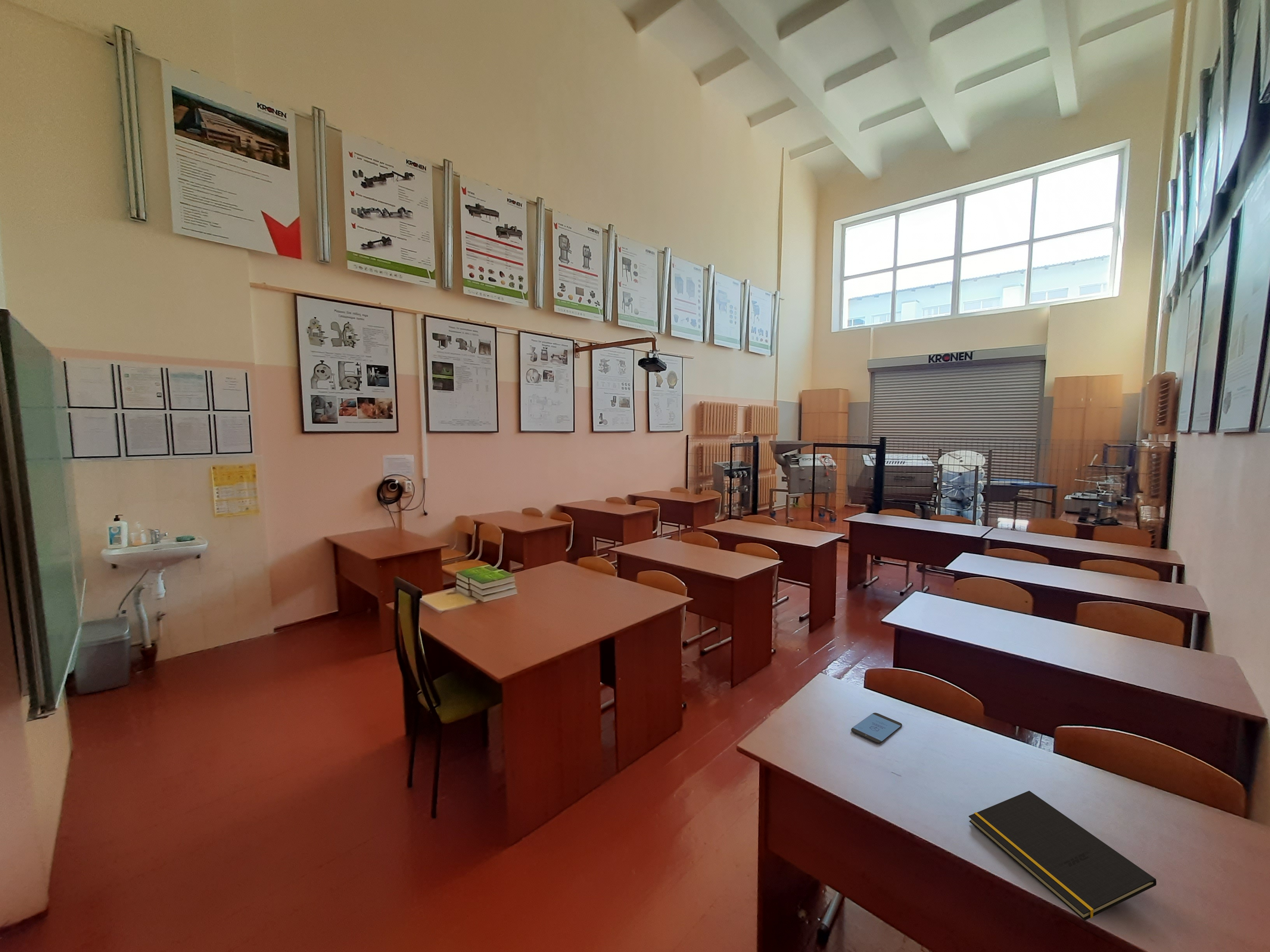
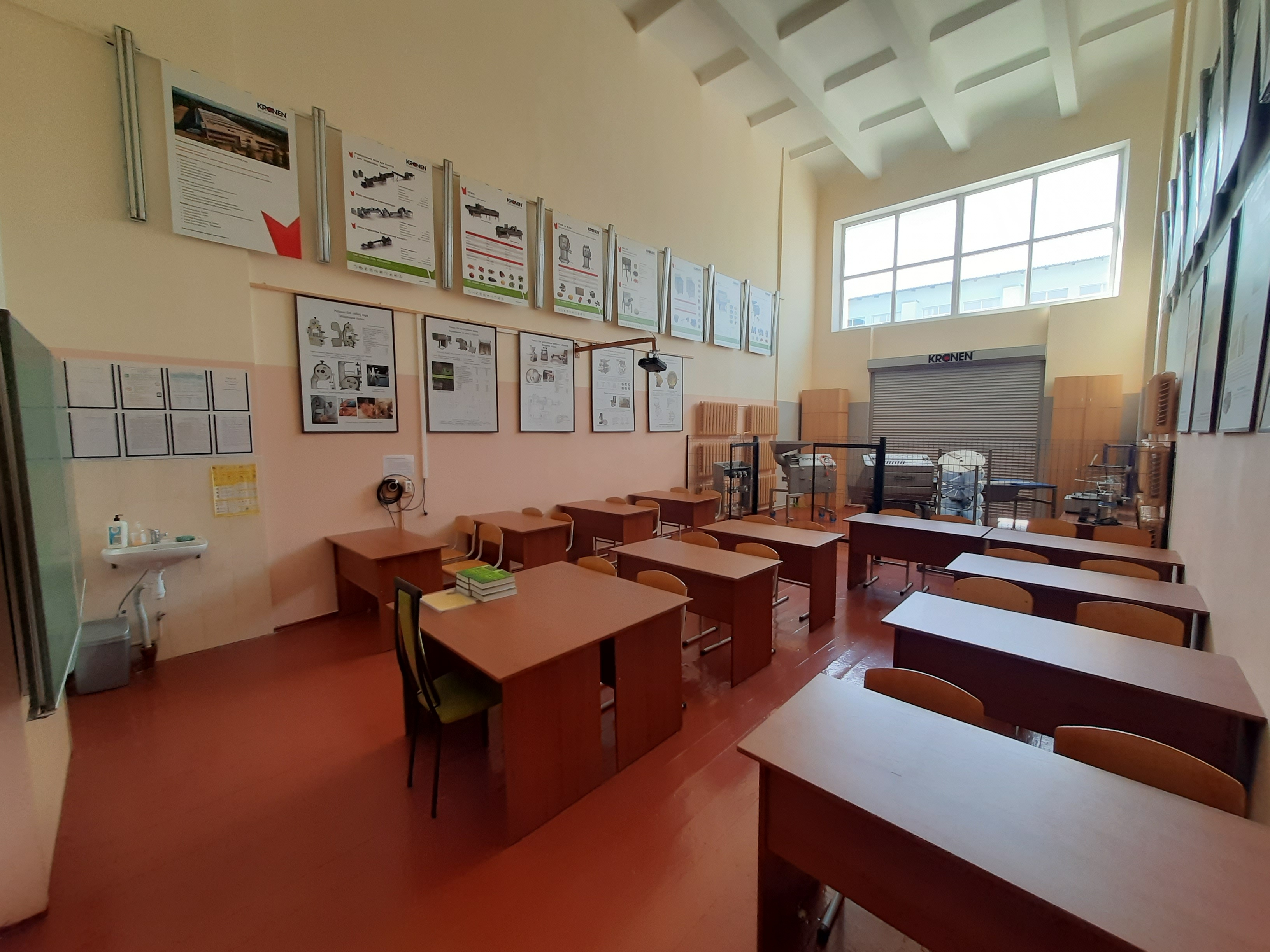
- notepad (1053, 847)
- smartphone (877, 727)
